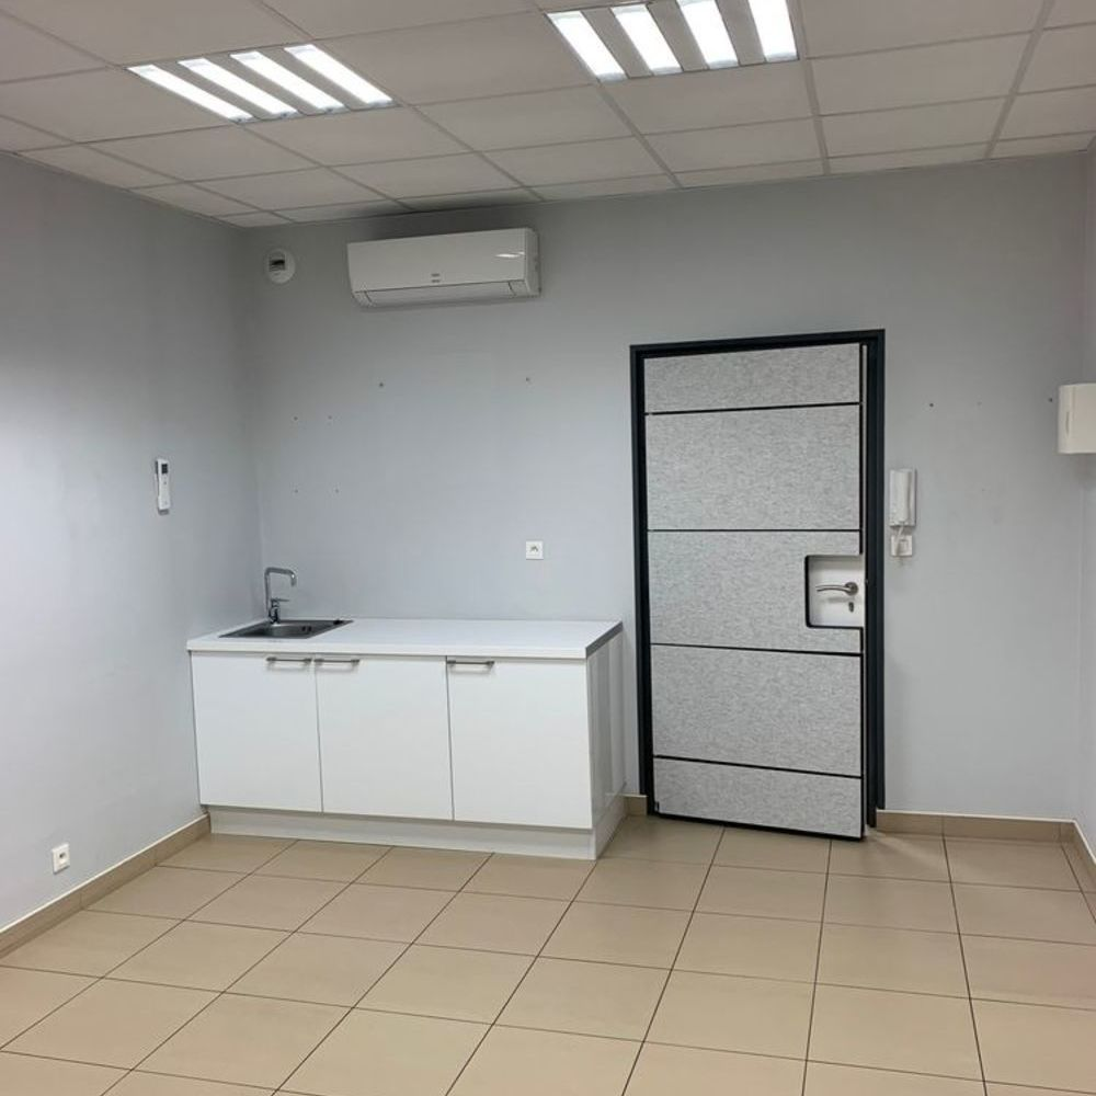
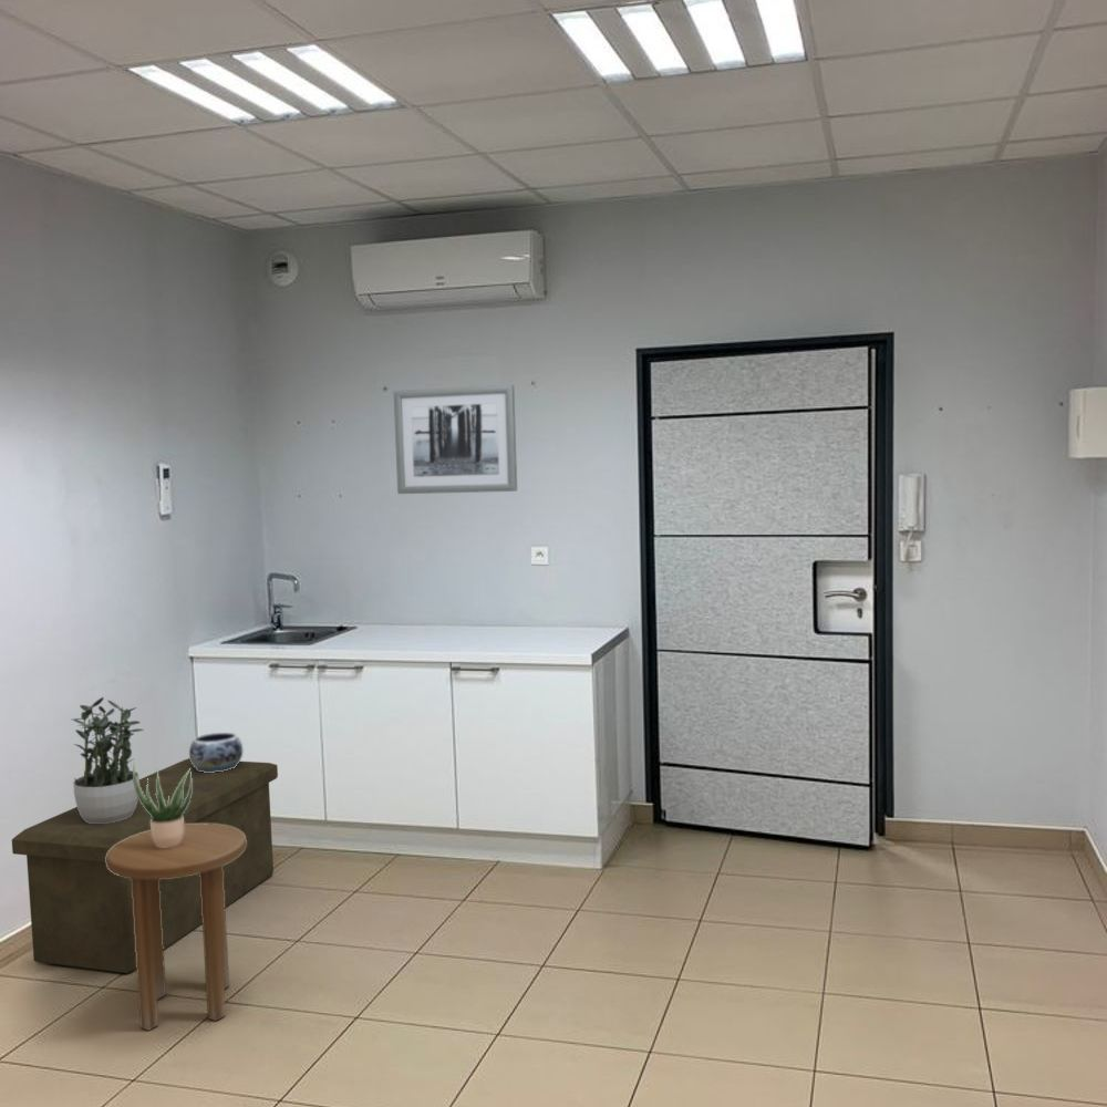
+ decorative bowl (216, 751)
+ potted plant (110, 757)
+ potted plant (164, 801)
+ storage bench (162, 879)
+ wall art (454, 439)
+ side table (162, 929)
